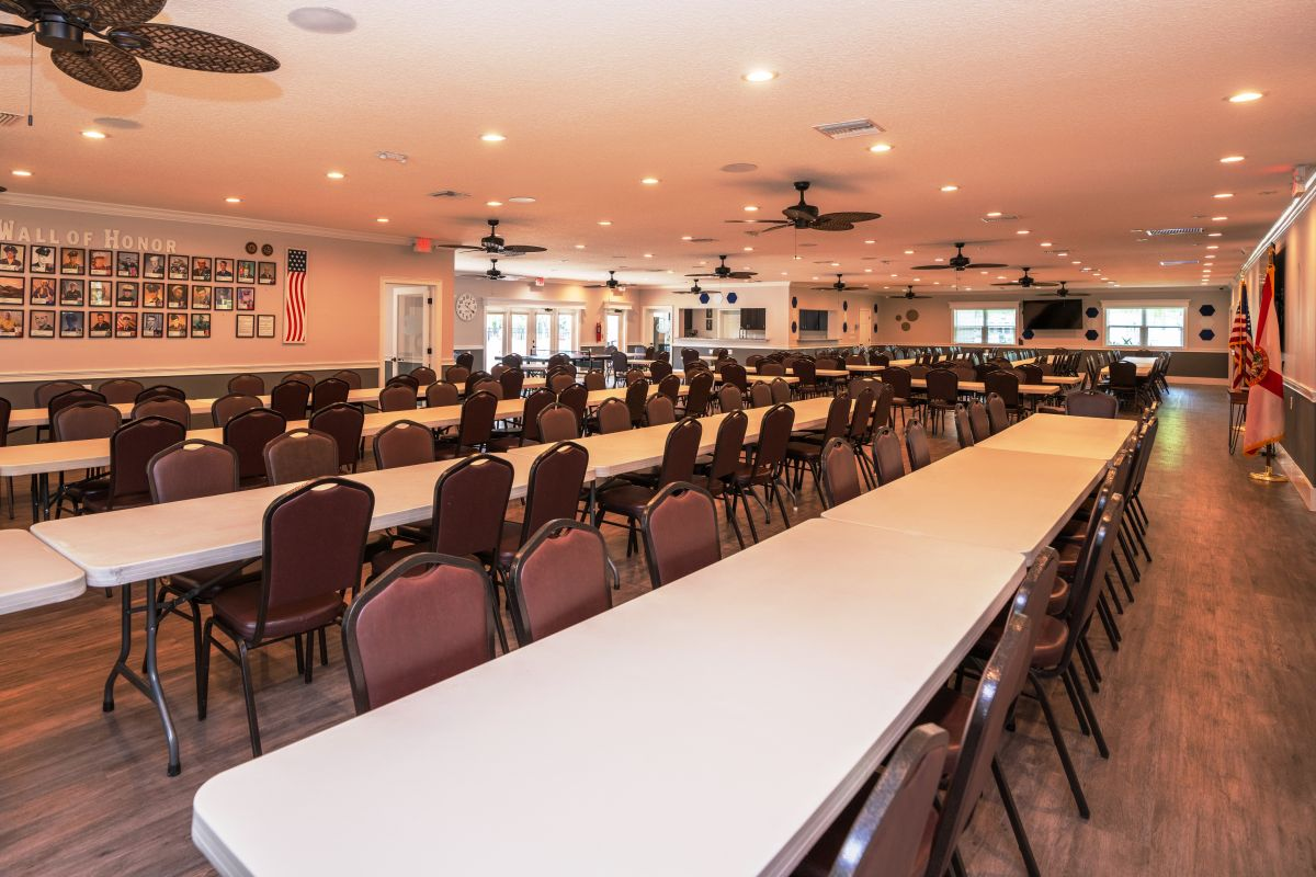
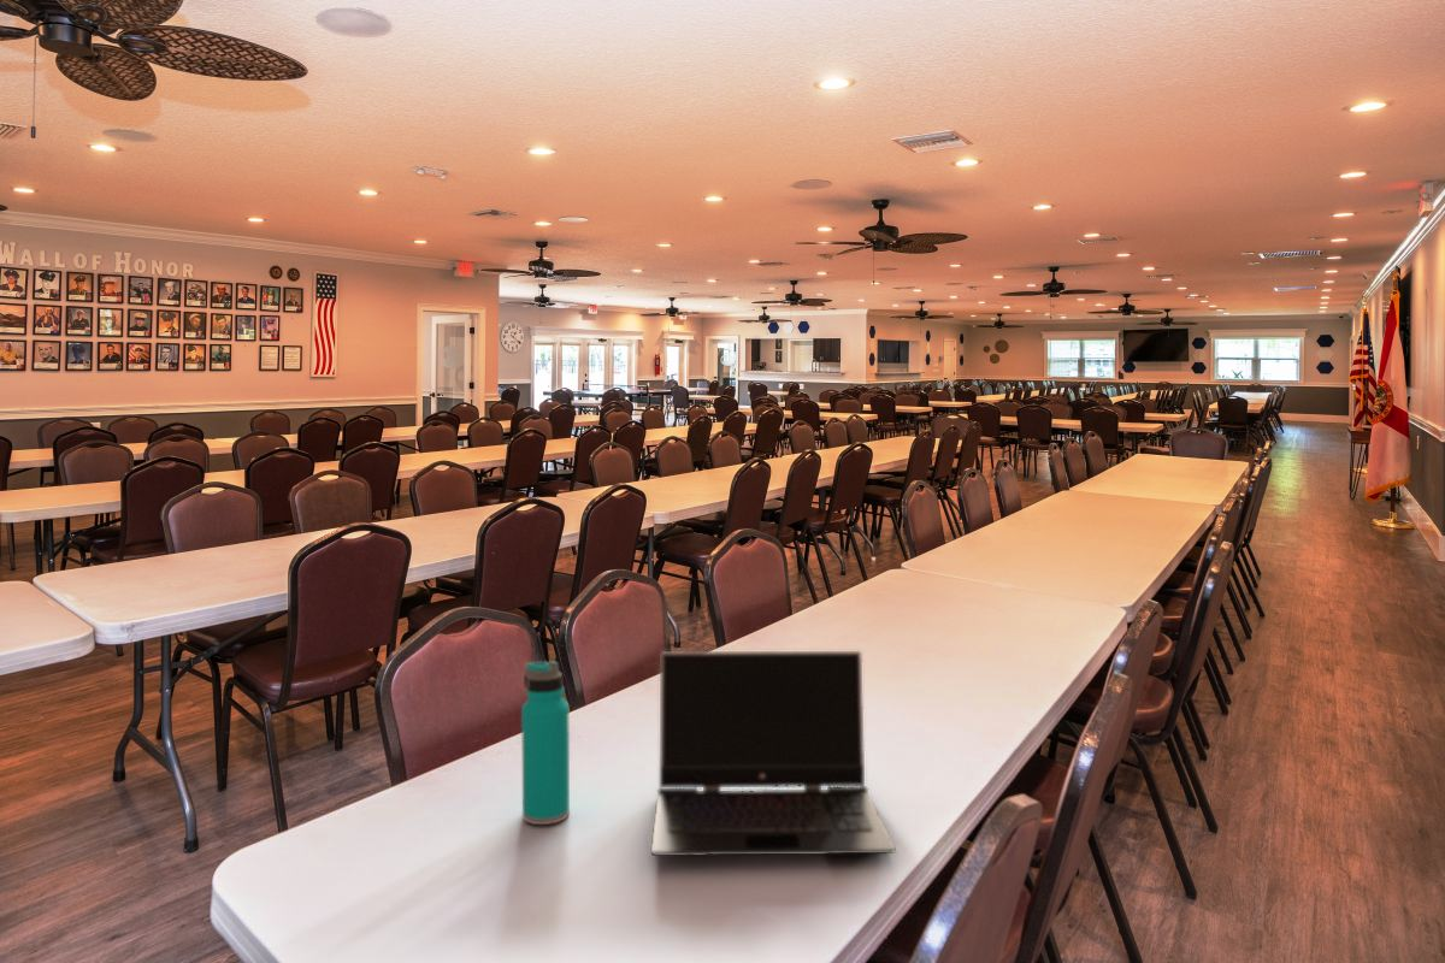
+ water bottle (545, 738)
+ laptop computer (766, 746)
